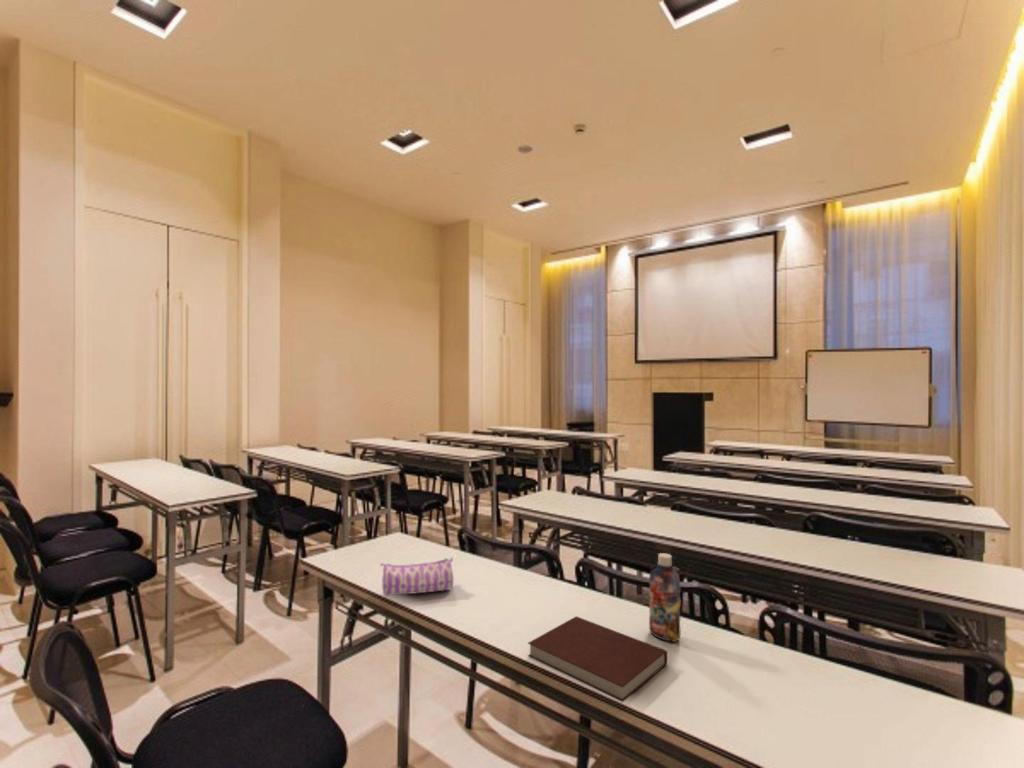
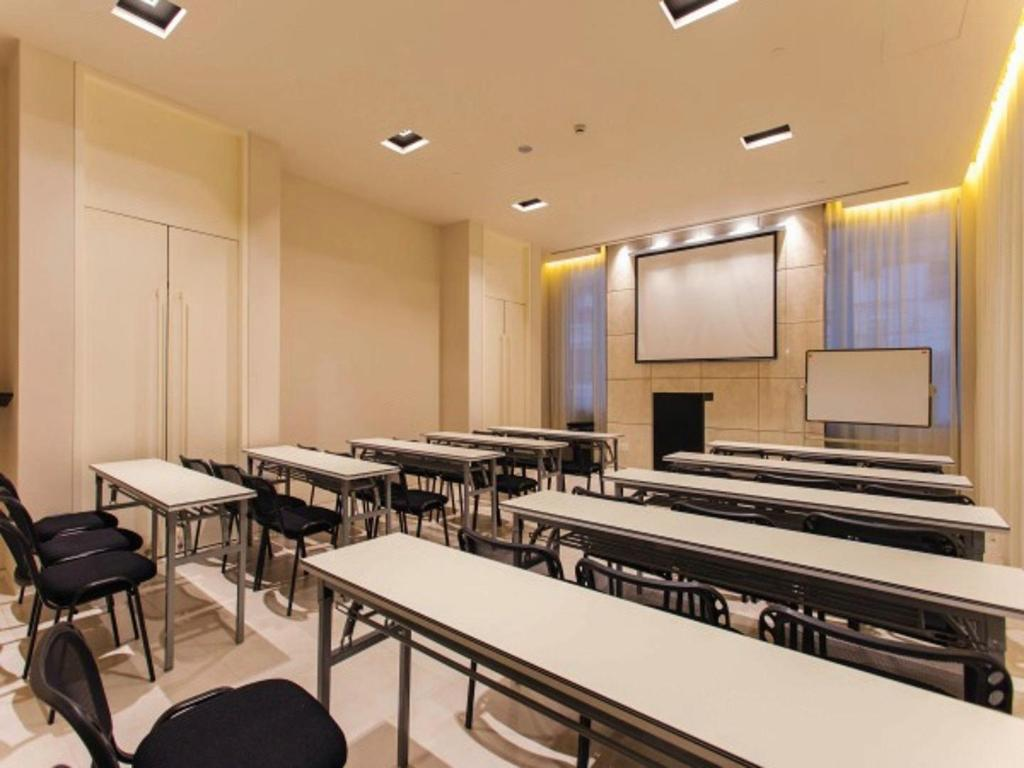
- bottle (664, 595)
- pencil case (418, 576)
- notebook (596, 653)
